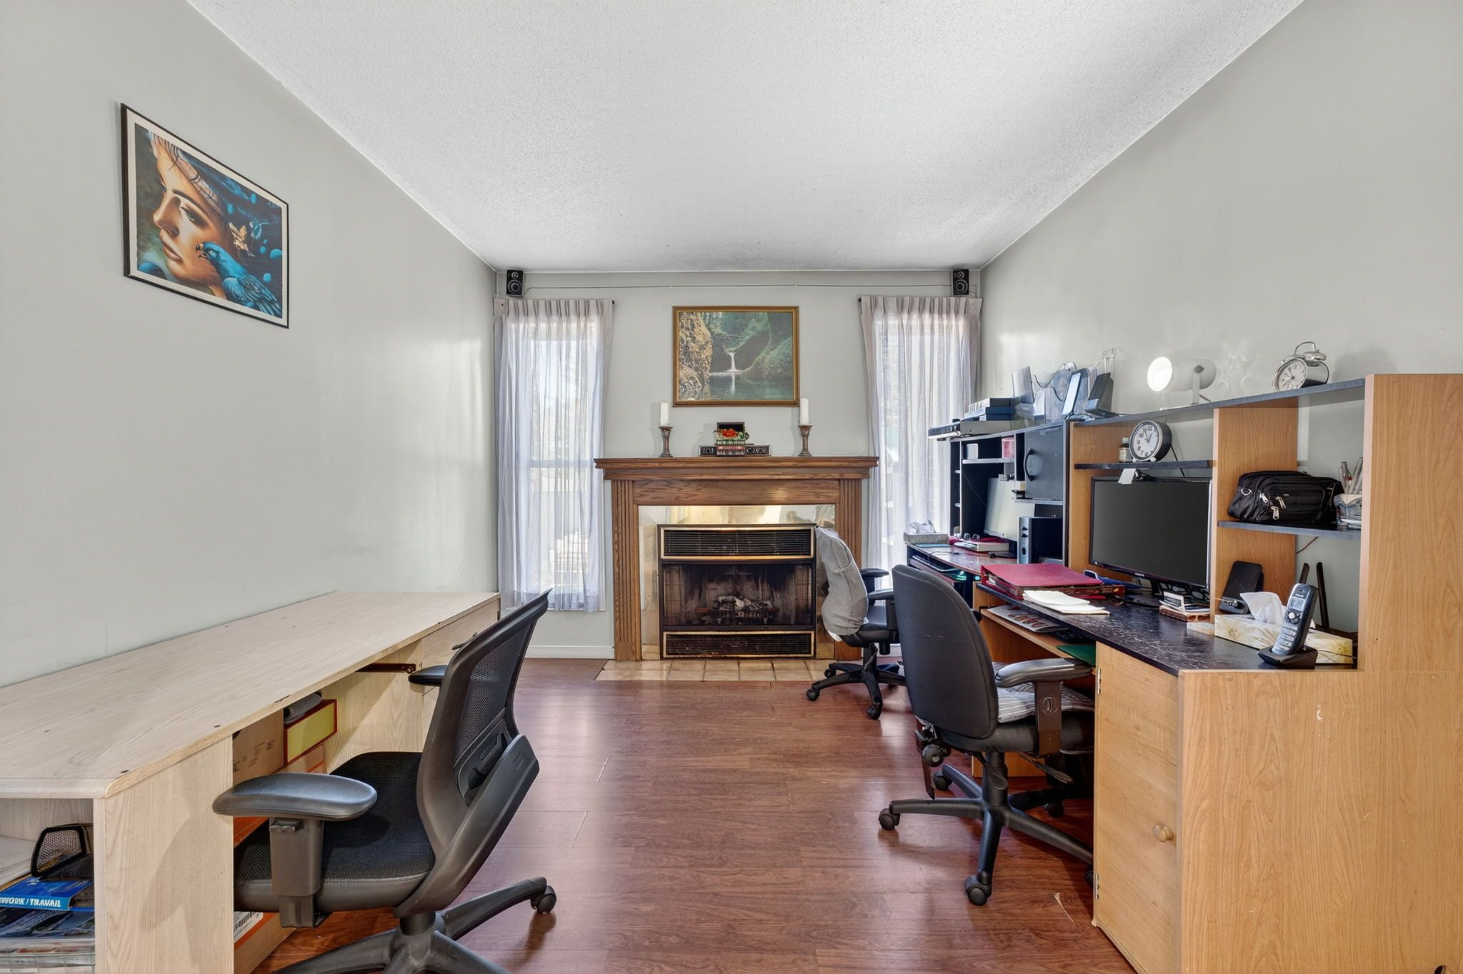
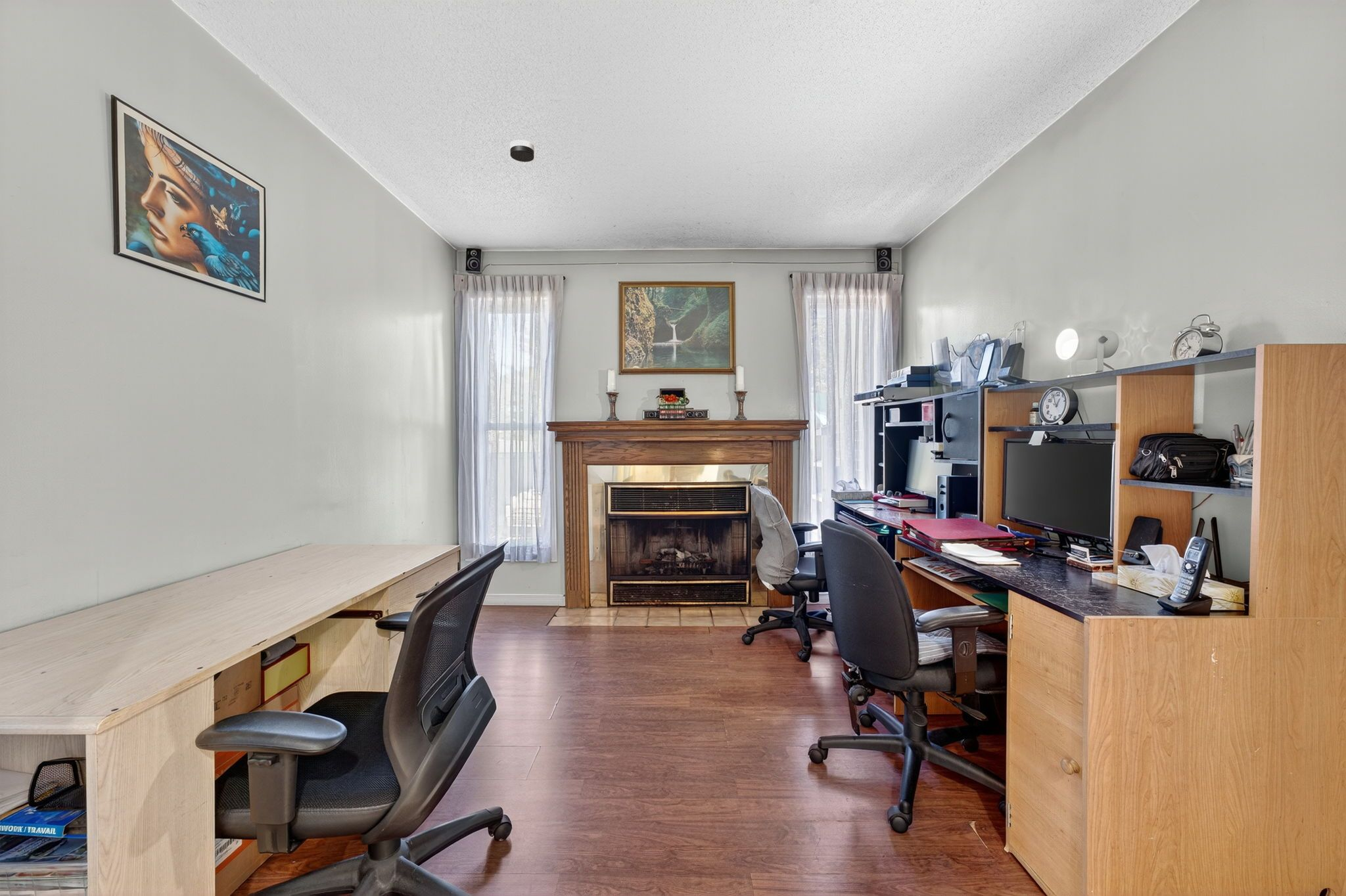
+ smoke detector (522, 150)
